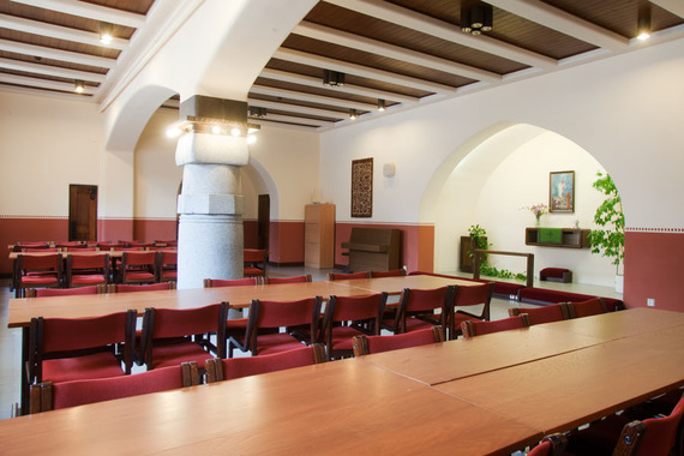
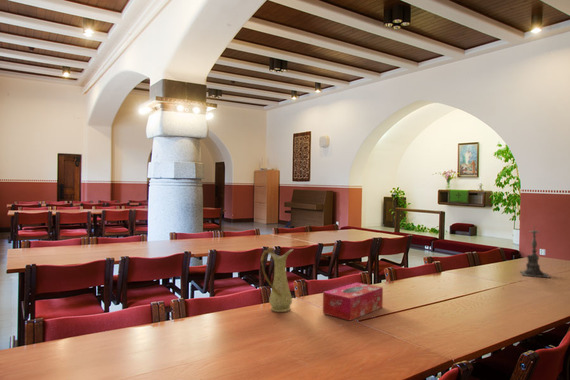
+ pitcher (276, 278)
+ tissue box (353, 299)
+ candle holder (534, 249)
